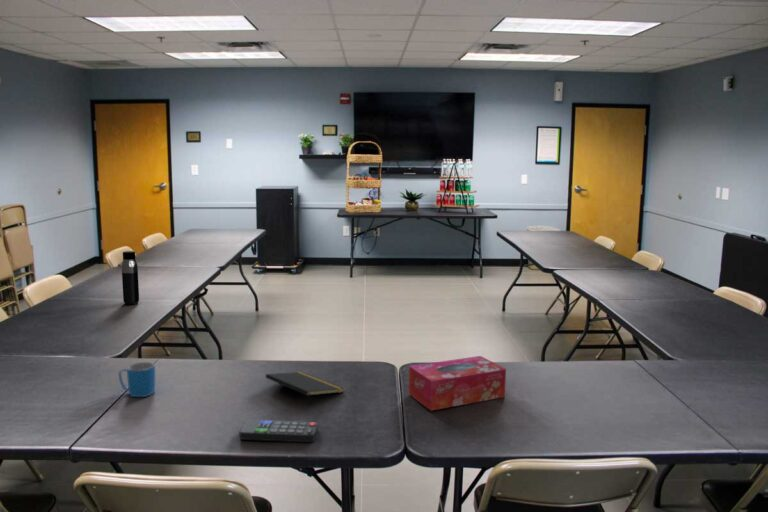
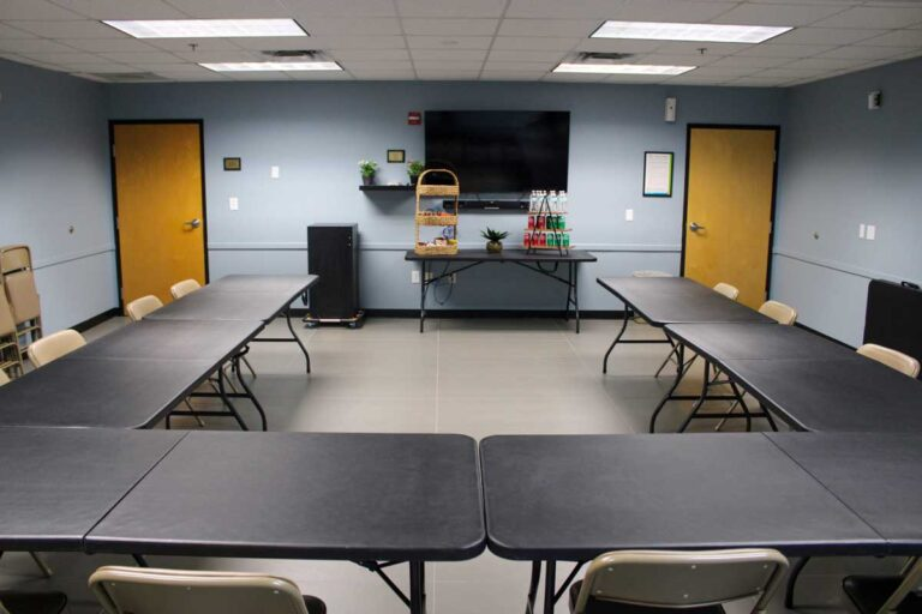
- water bottle (130, 277)
- tissue box (457, 381)
- notepad (304, 383)
- remote control (279, 430)
- mug (136, 379)
